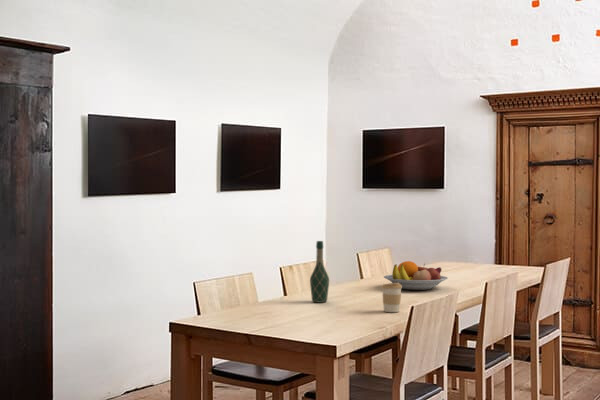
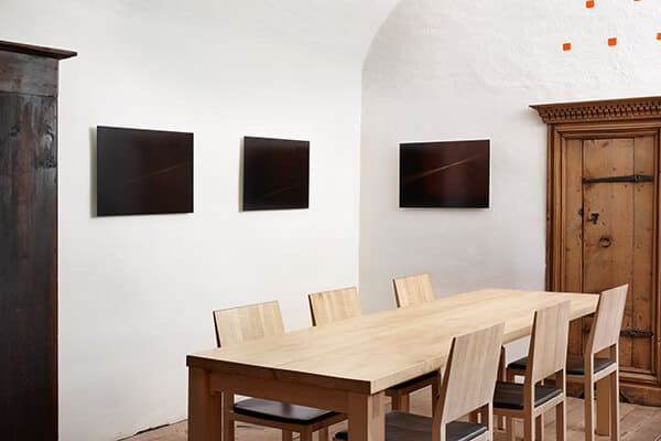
- coffee cup (391, 296)
- fruit bowl (415, 274)
- wine bottle (319, 271)
